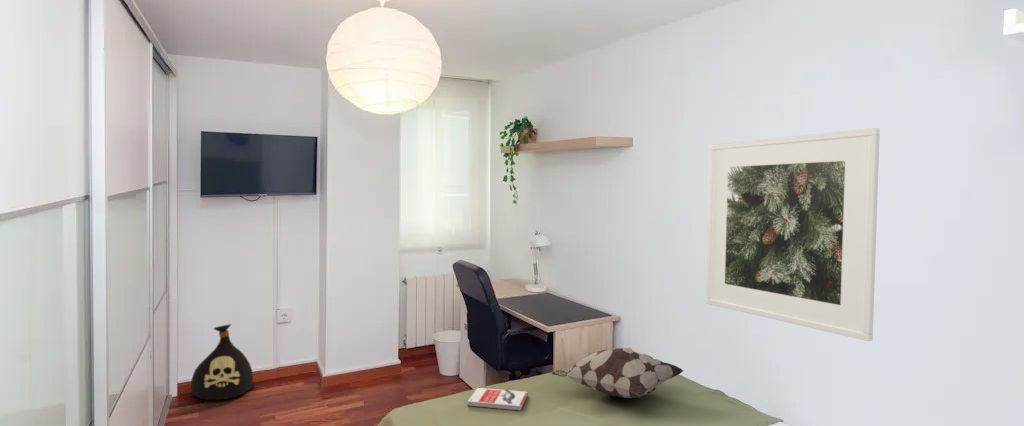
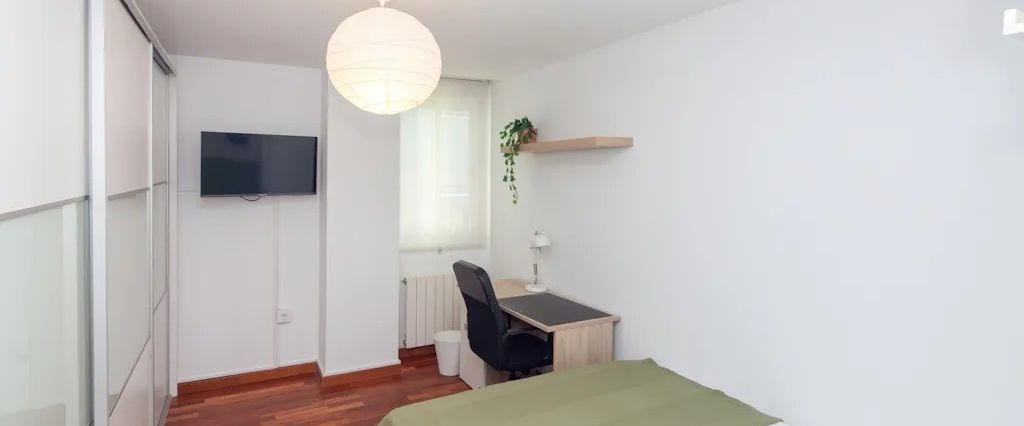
- book (498, 398)
- bag (223, 359)
- decorative pillow (617, 372)
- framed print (779, 229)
